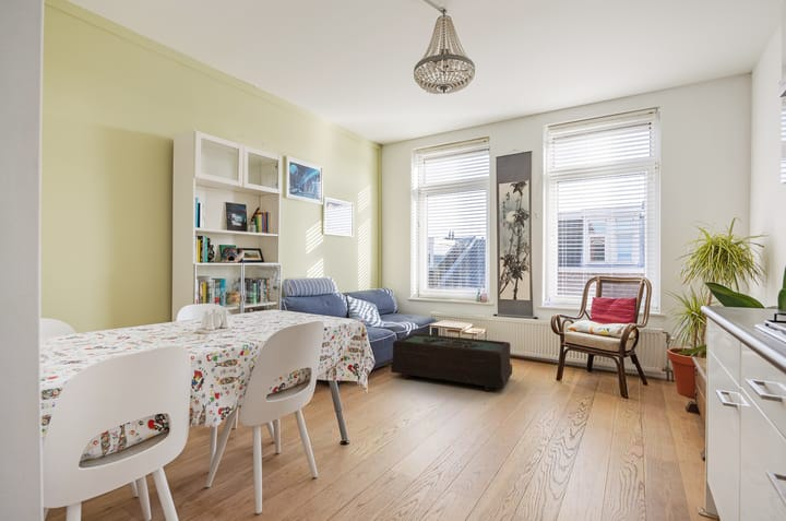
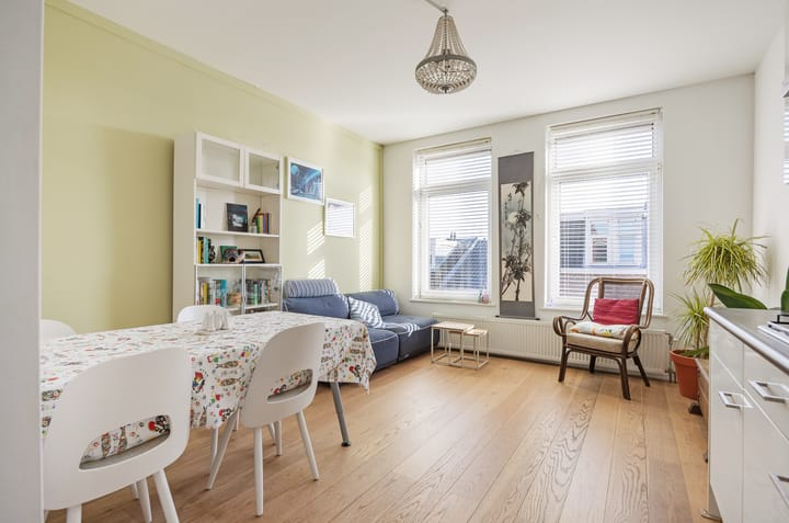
- coffee table (451, 358)
